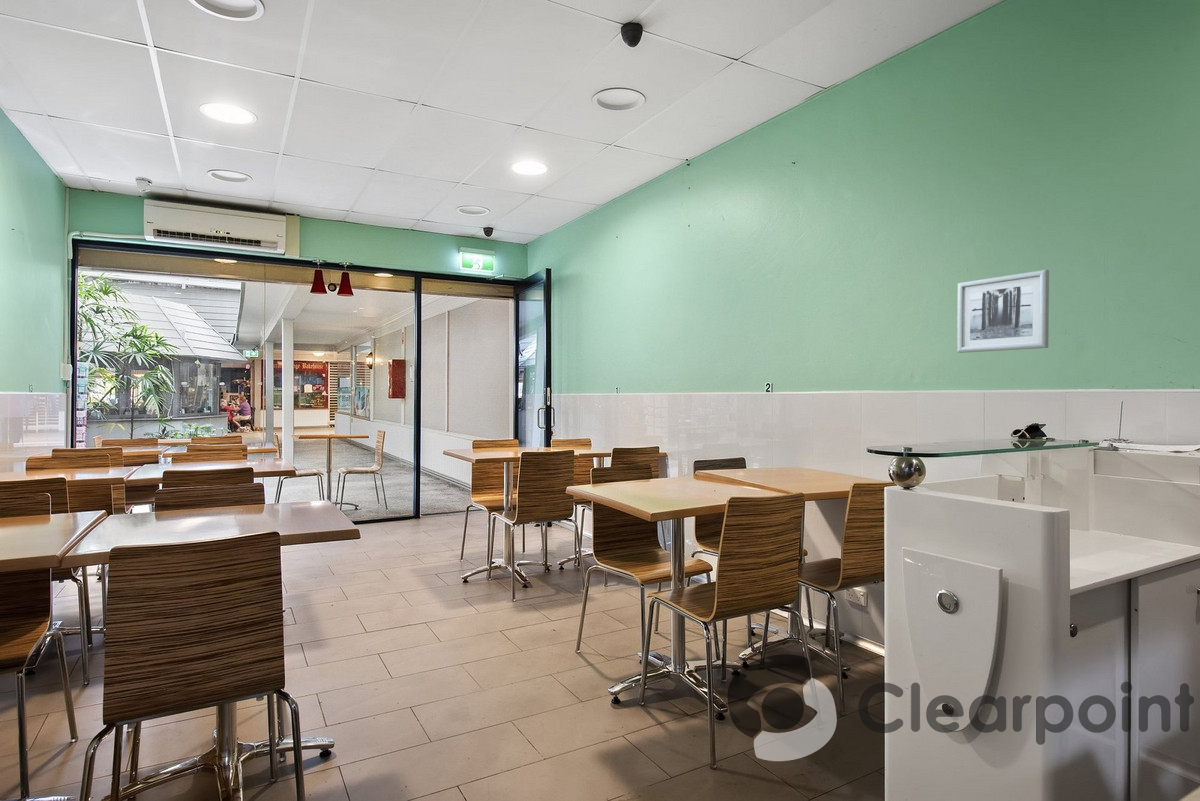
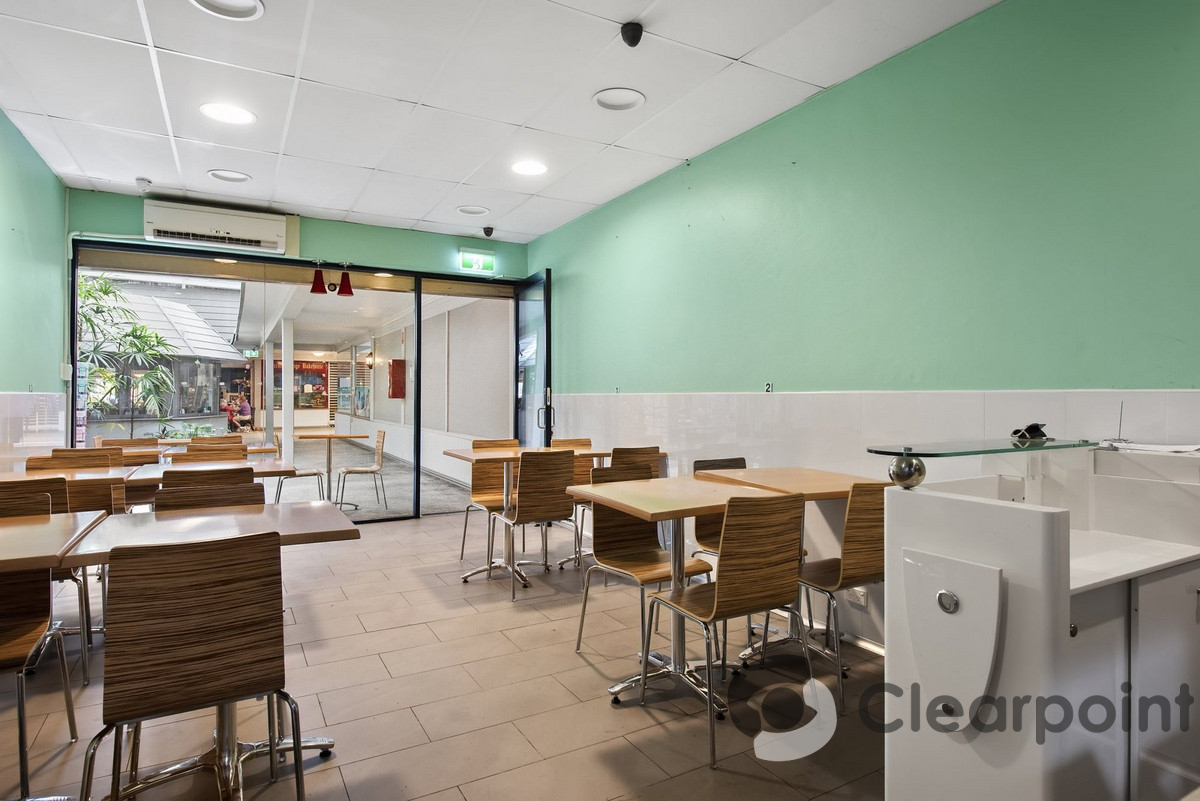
- wall art (1000, 313)
